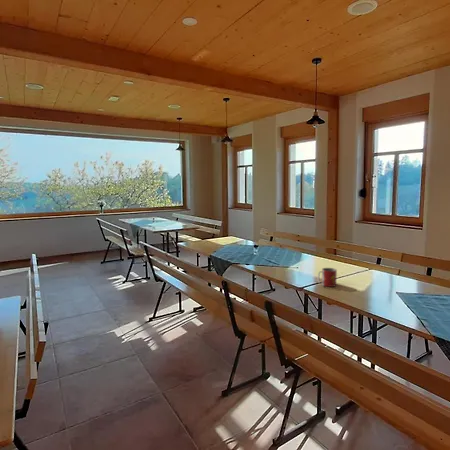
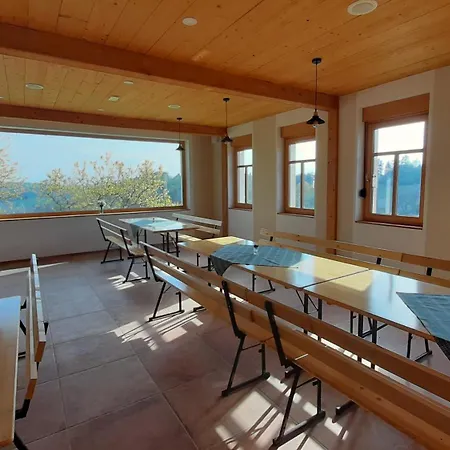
- mug (326, 277)
